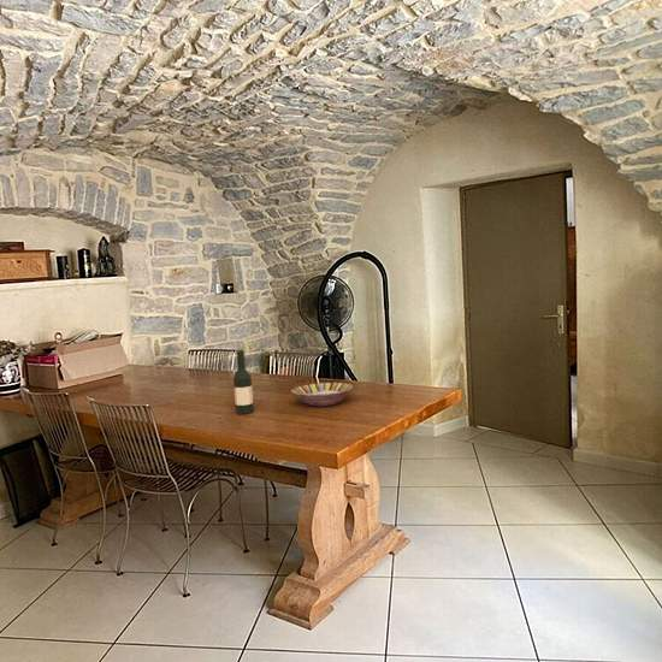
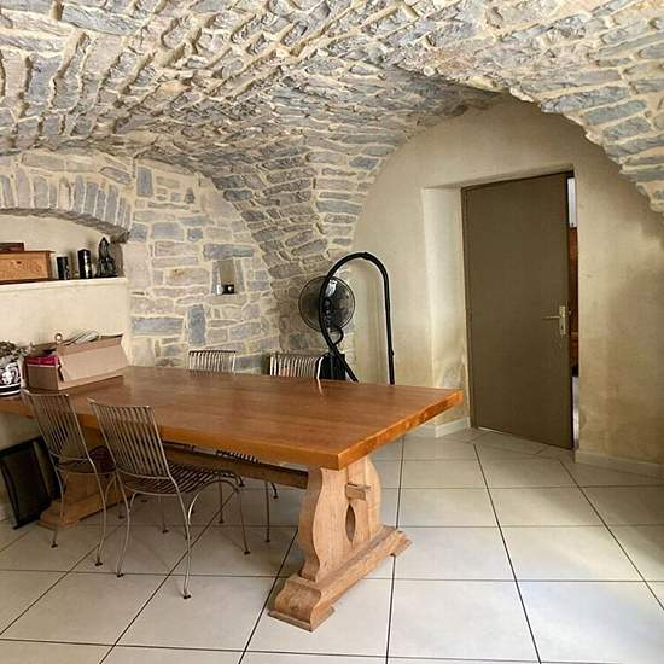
- wine bottle (242, 380)
- serving bowl (323, 395)
